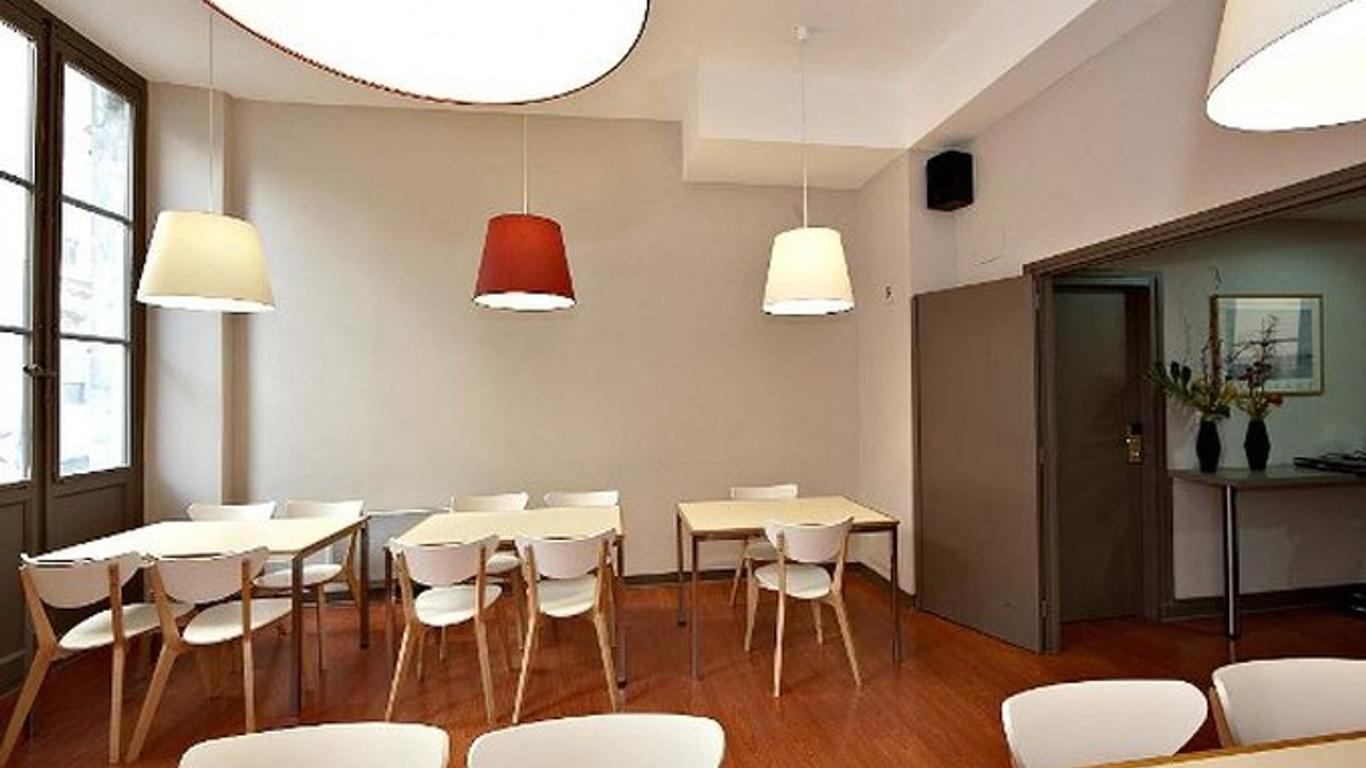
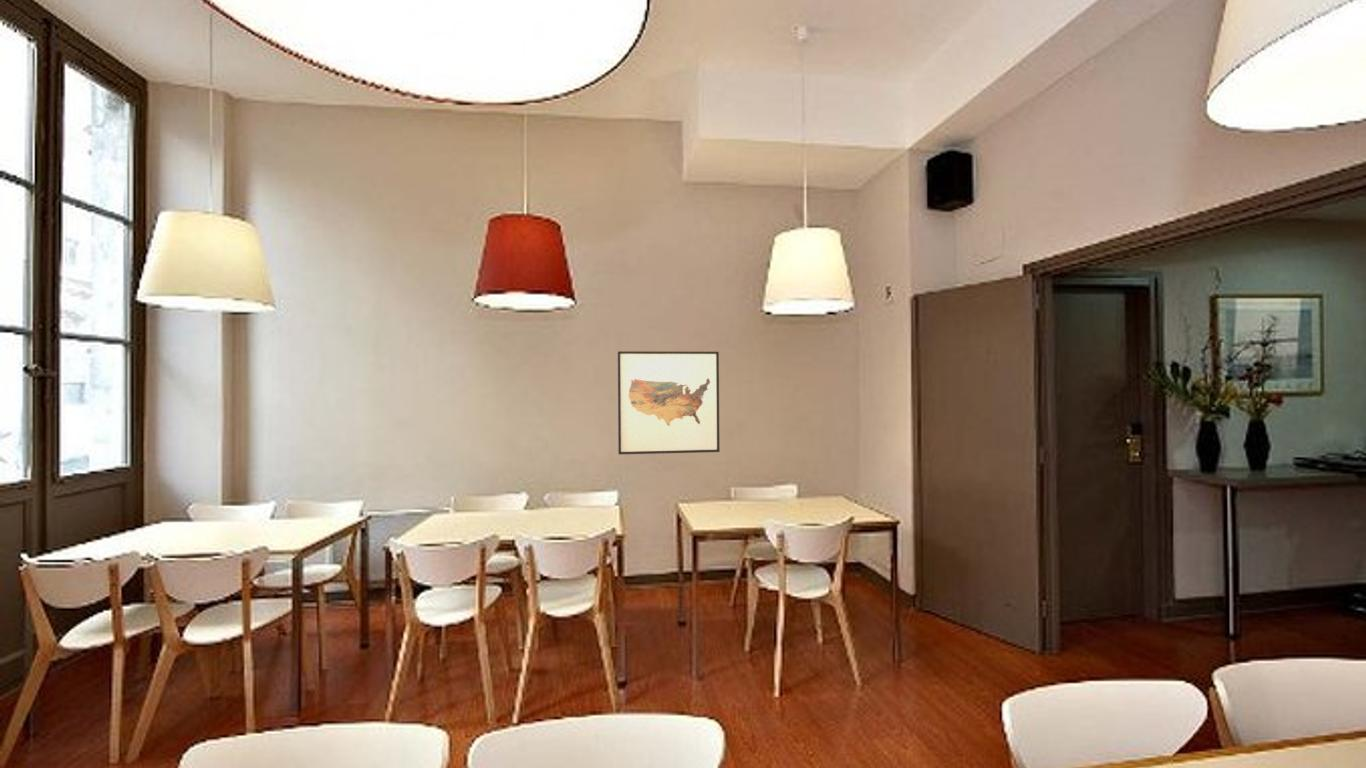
+ wall art (669, 402)
